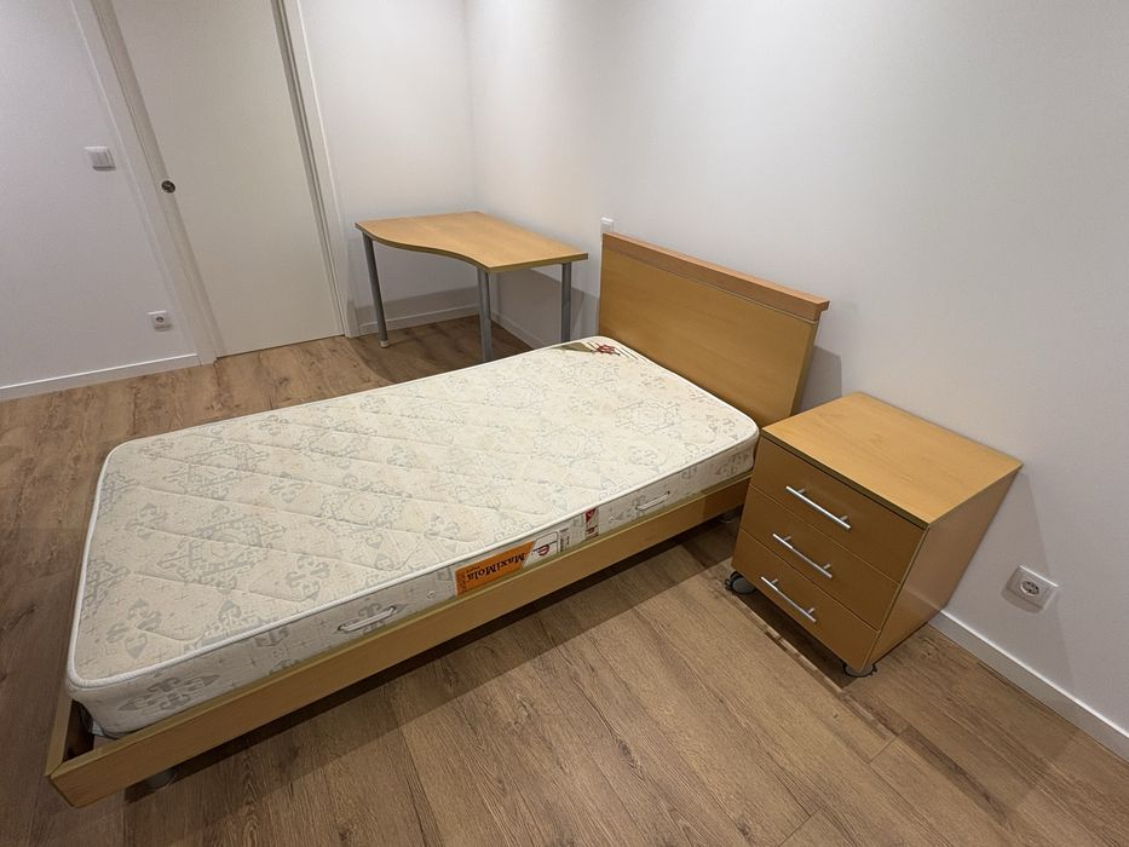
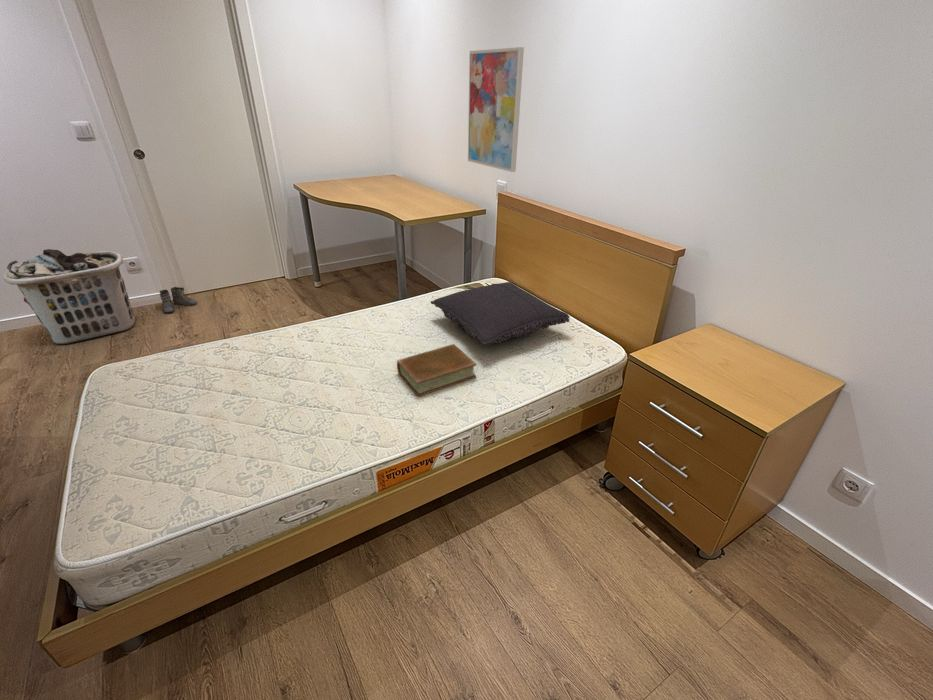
+ clothes hamper (78, 291)
+ boots (174, 299)
+ wall art (492, 111)
+ pillow (498, 311)
+ book (436, 368)
